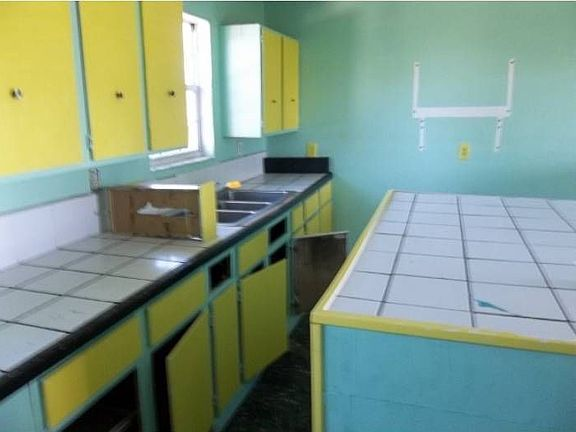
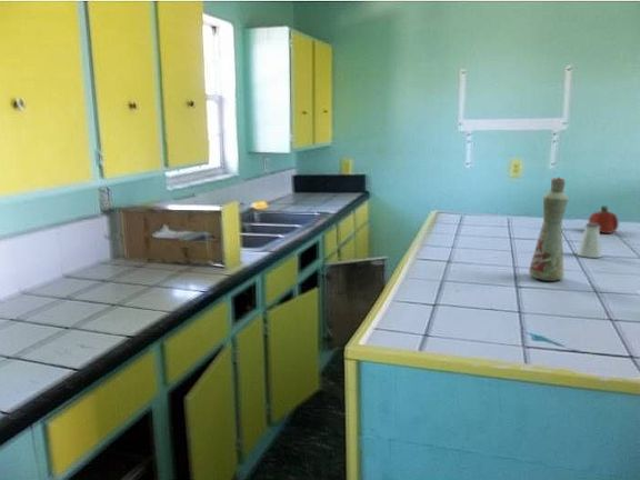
+ saltshaker (590, 239)
+ bottle (549, 228)
+ fruit (603, 218)
